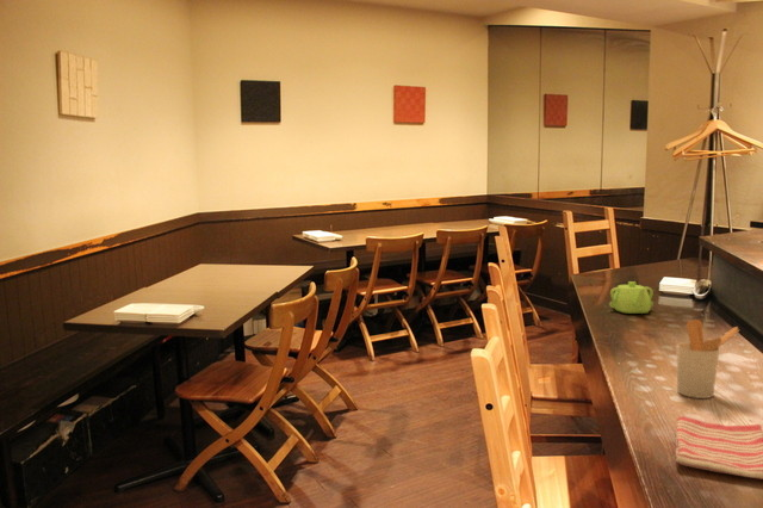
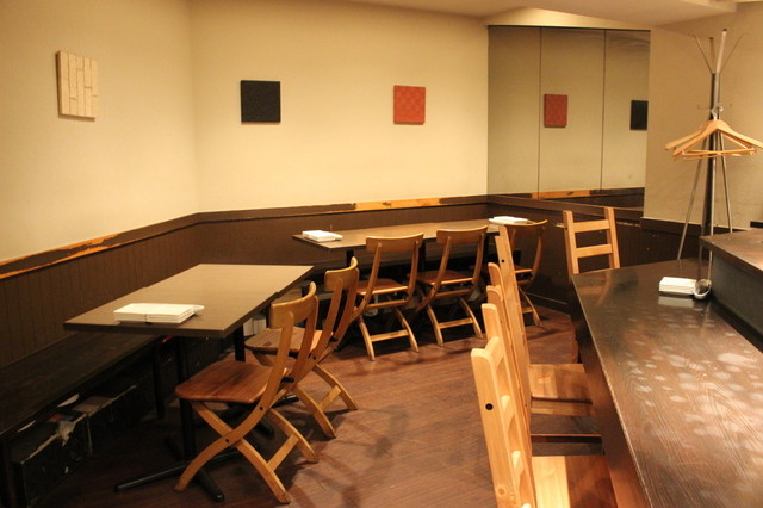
- dish towel (720, 444)
- utensil holder (707, 359)
- teapot (632, 296)
